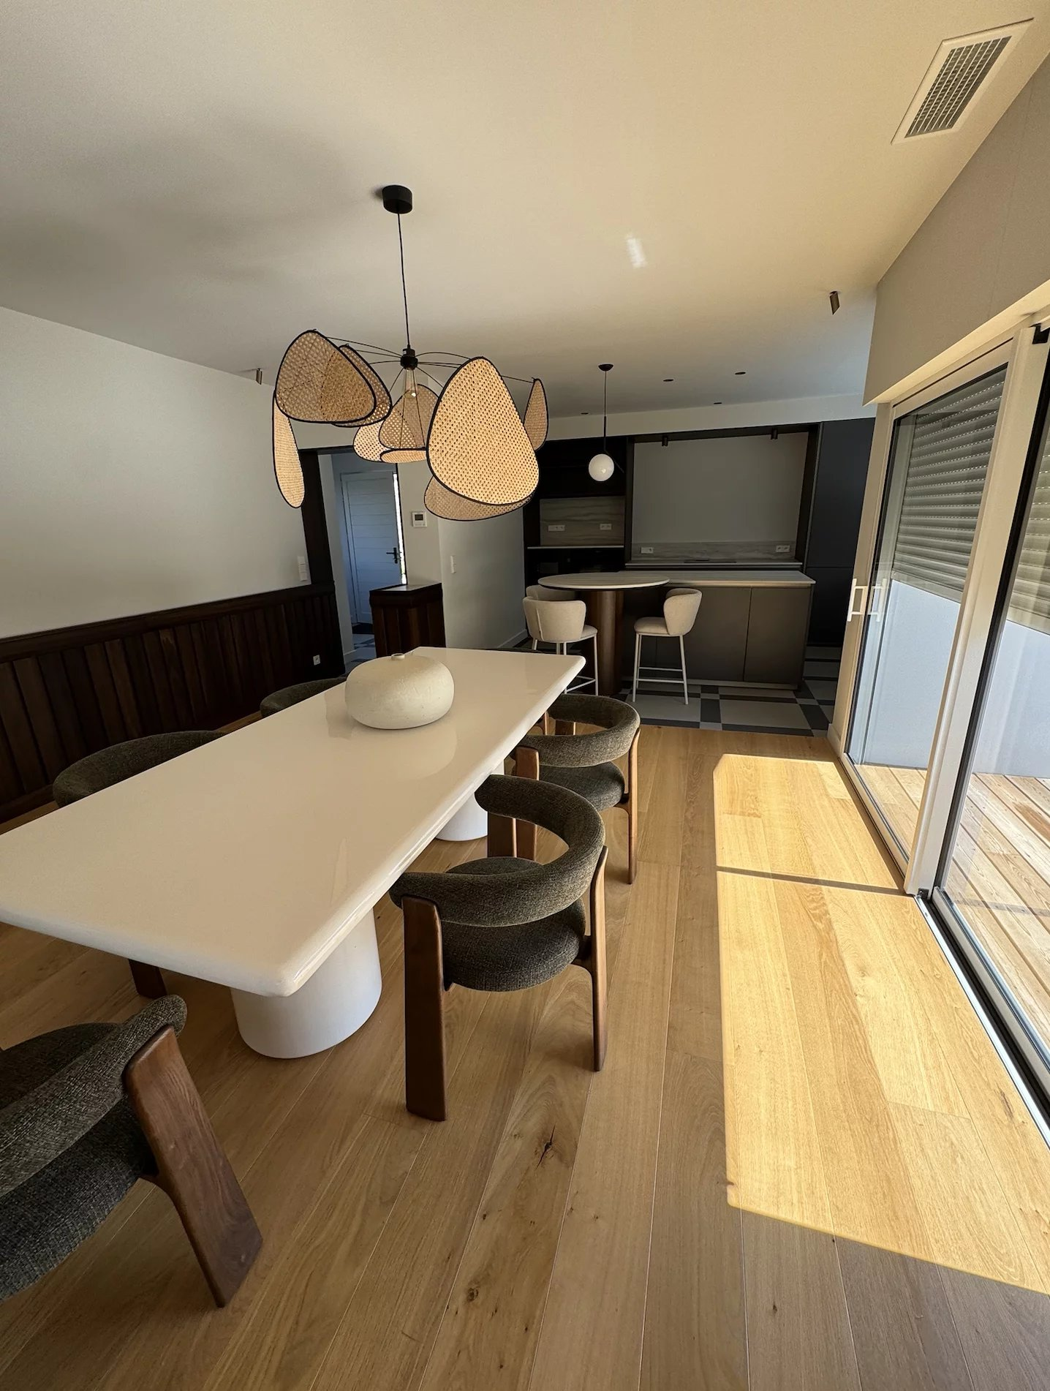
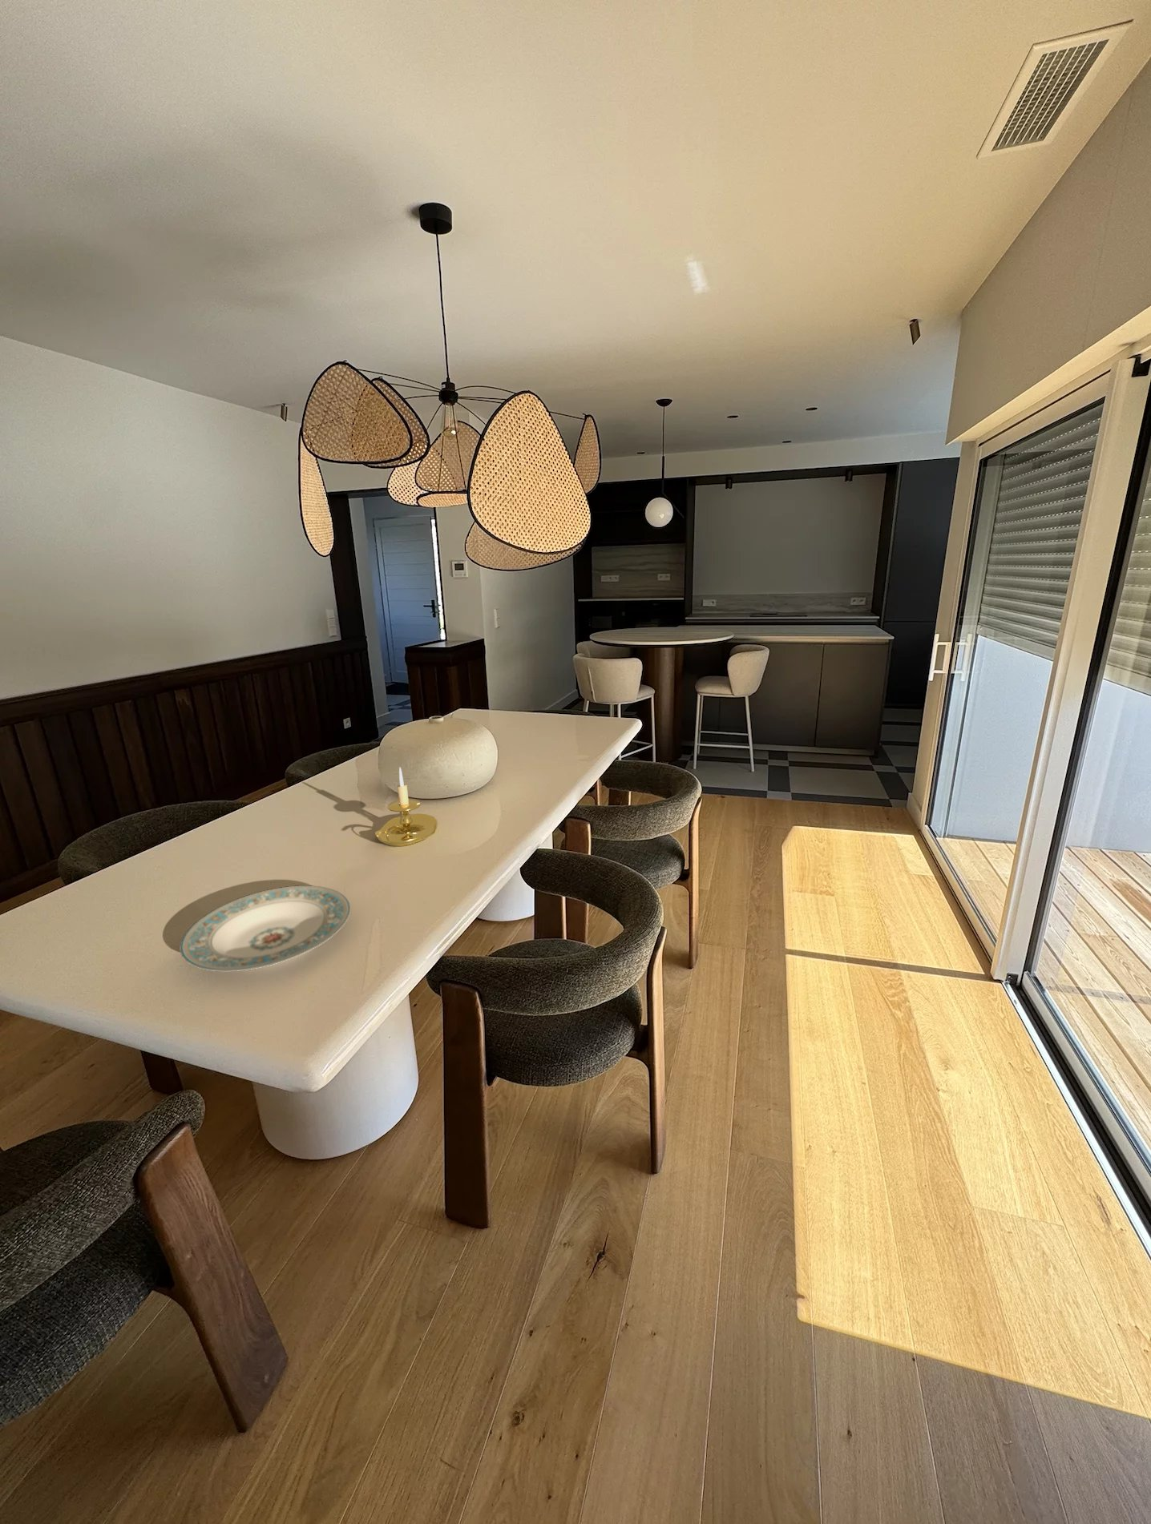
+ plate (271, 931)
+ candle holder (400, 802)
